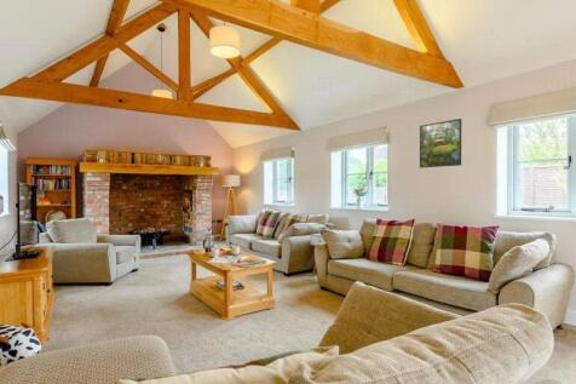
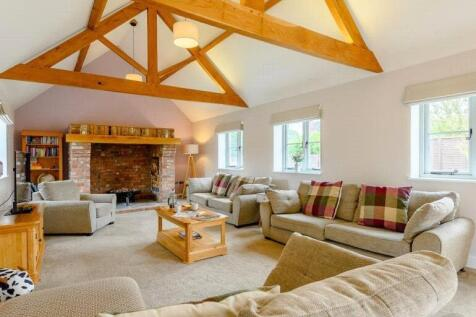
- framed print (439, 144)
